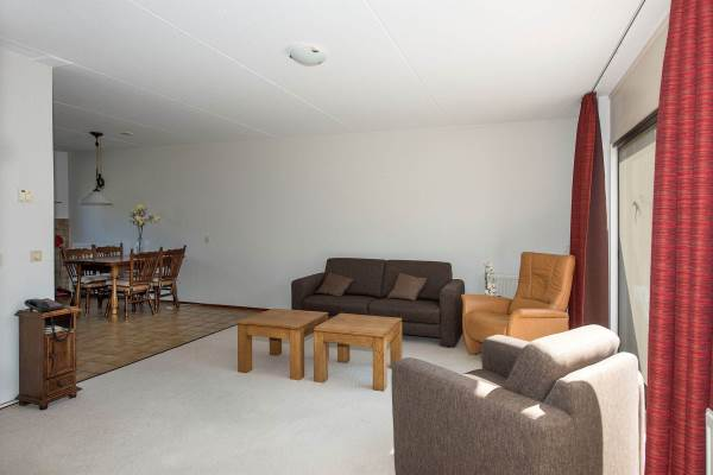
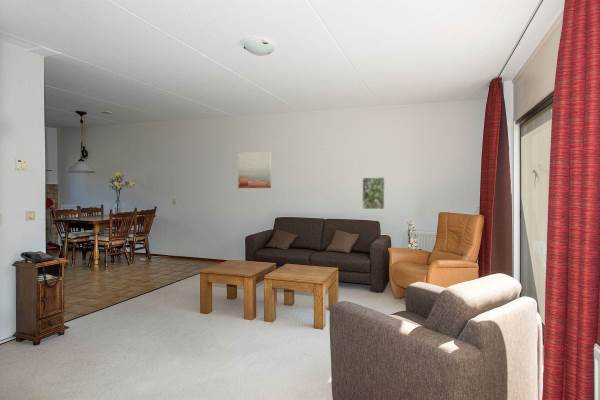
+ wall art (254, 170)
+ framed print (373, 193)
